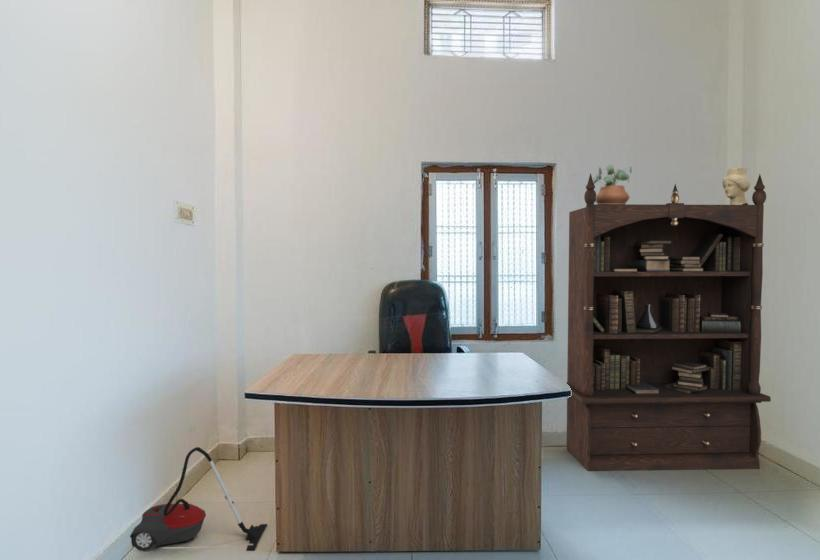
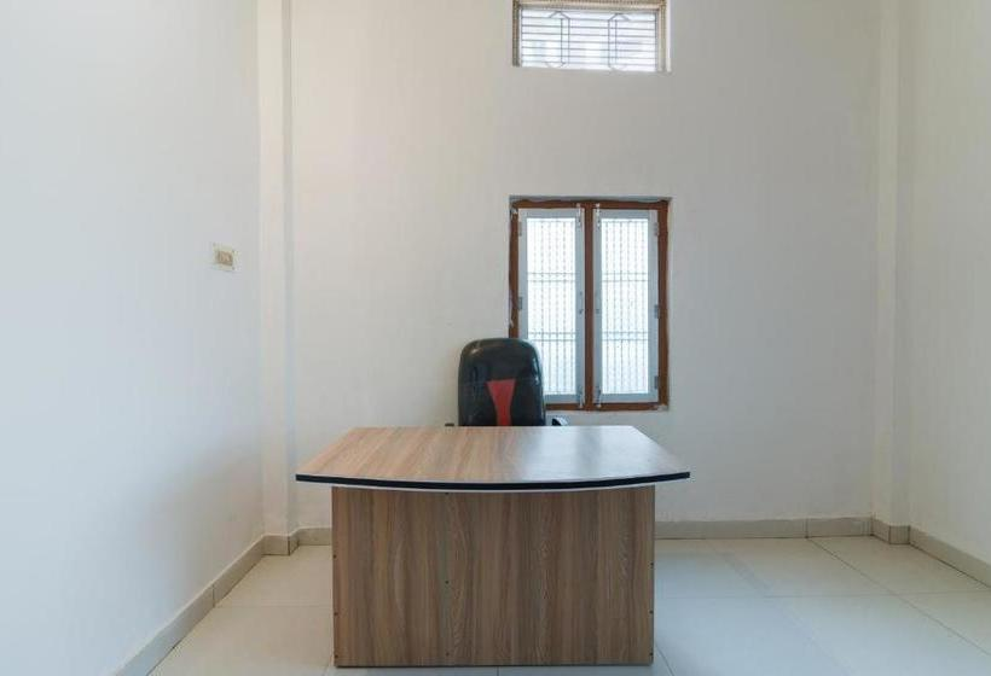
- potted plant (608, 187)
- vacuum cleaner (191, 504)
- decorative vase (735, 188)
- bookcase (660, 319)
